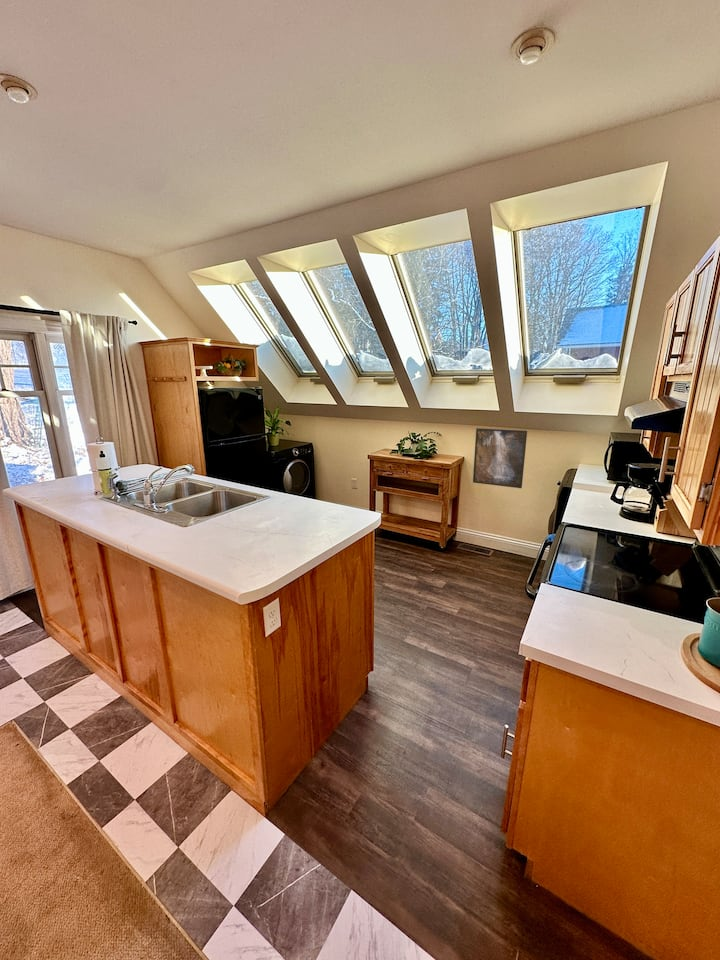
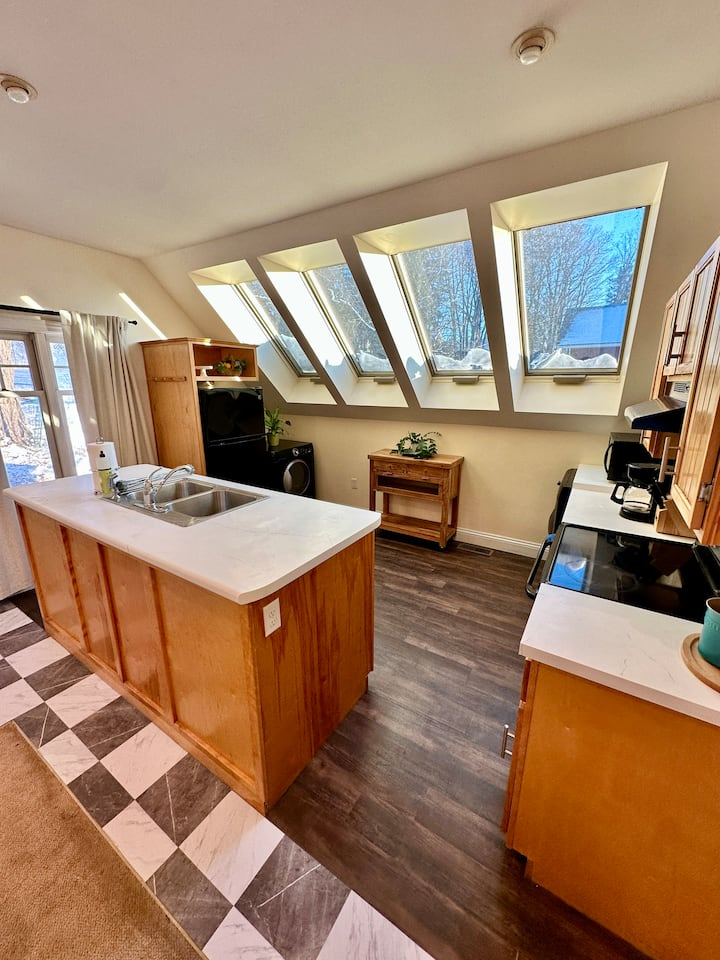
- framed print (498, 457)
